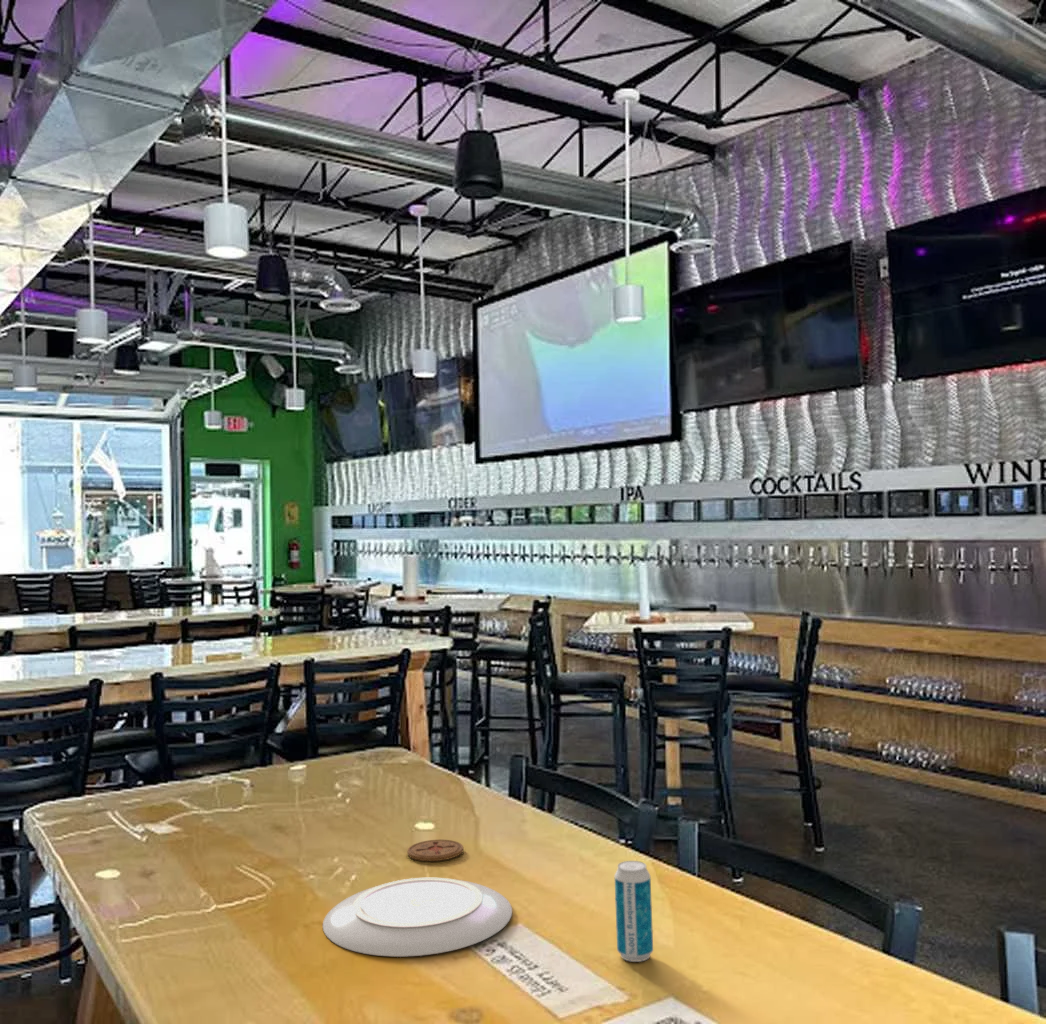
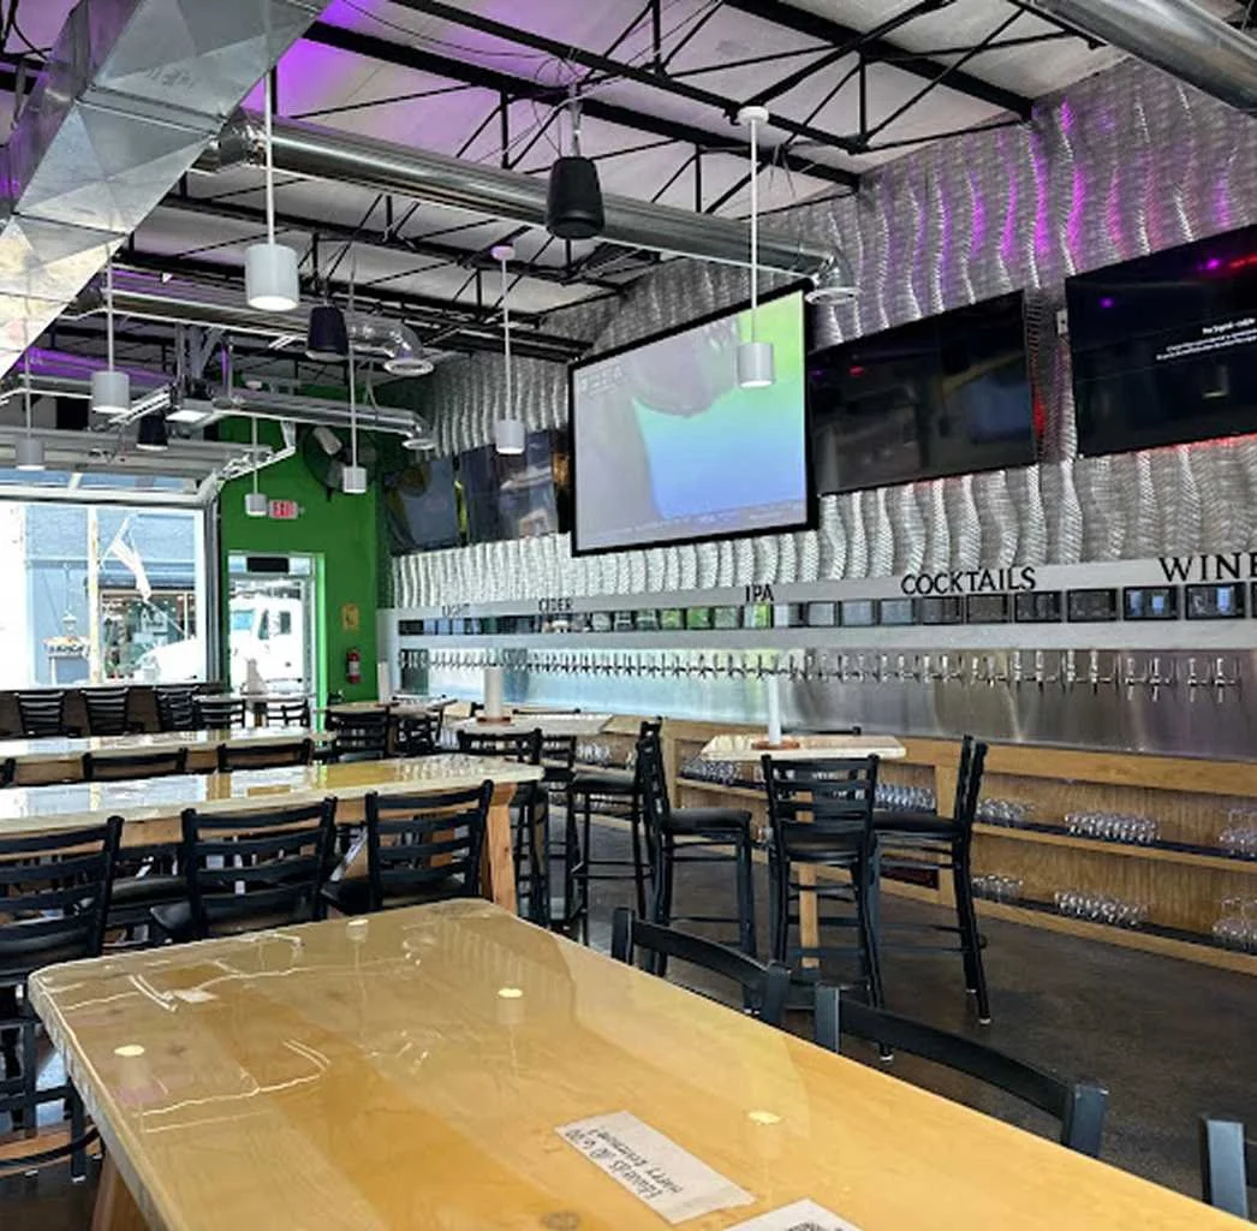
- beverage can (633, 910)
- coaster (435, 850)
- plate (418, 908)
